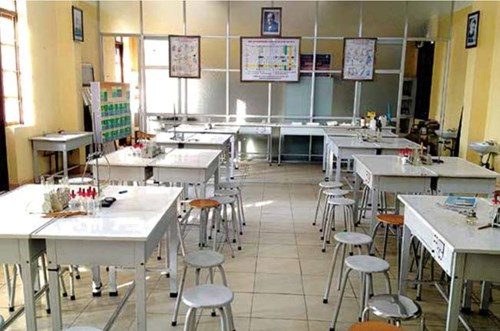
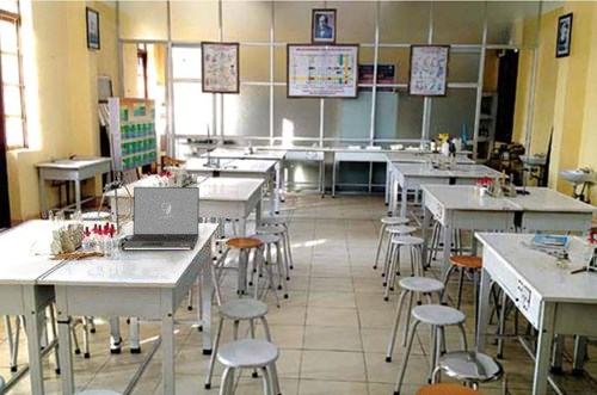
+ laptop (162, 216)
